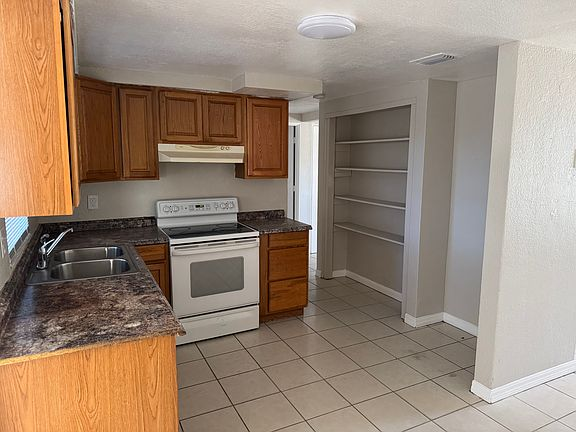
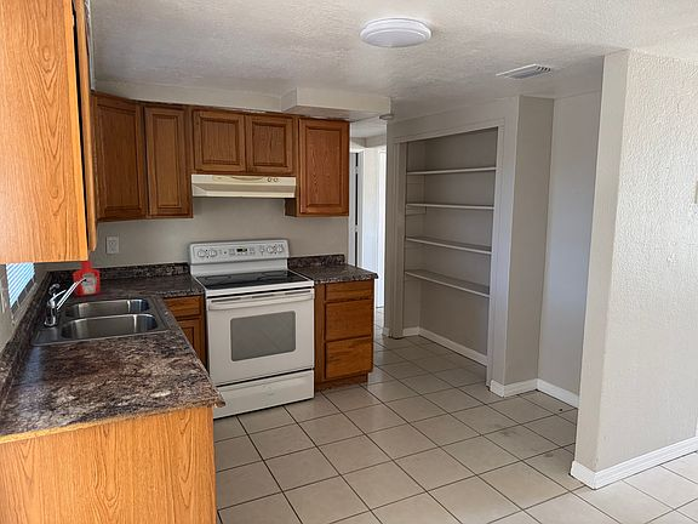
+ soap bottle (86, 273)
